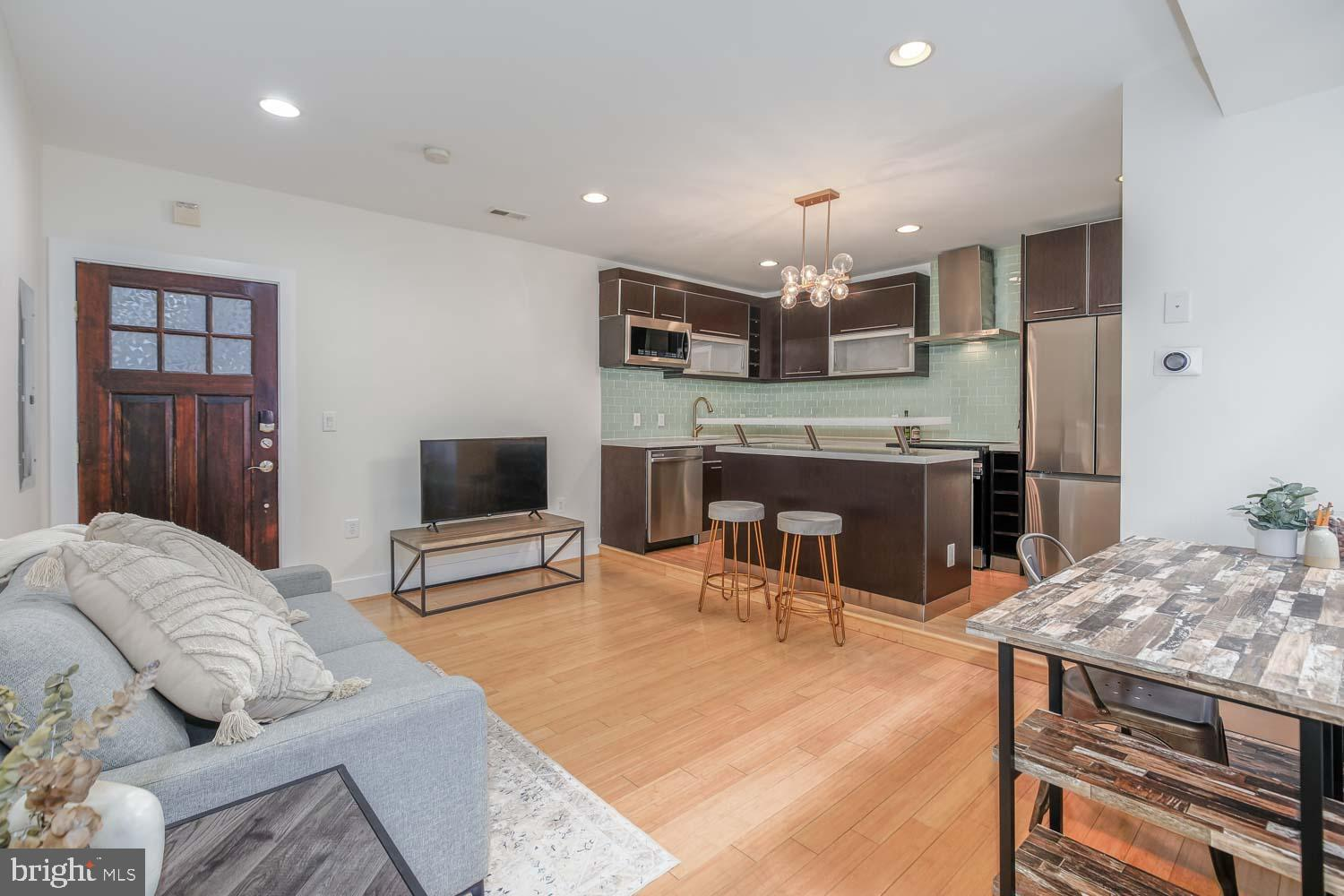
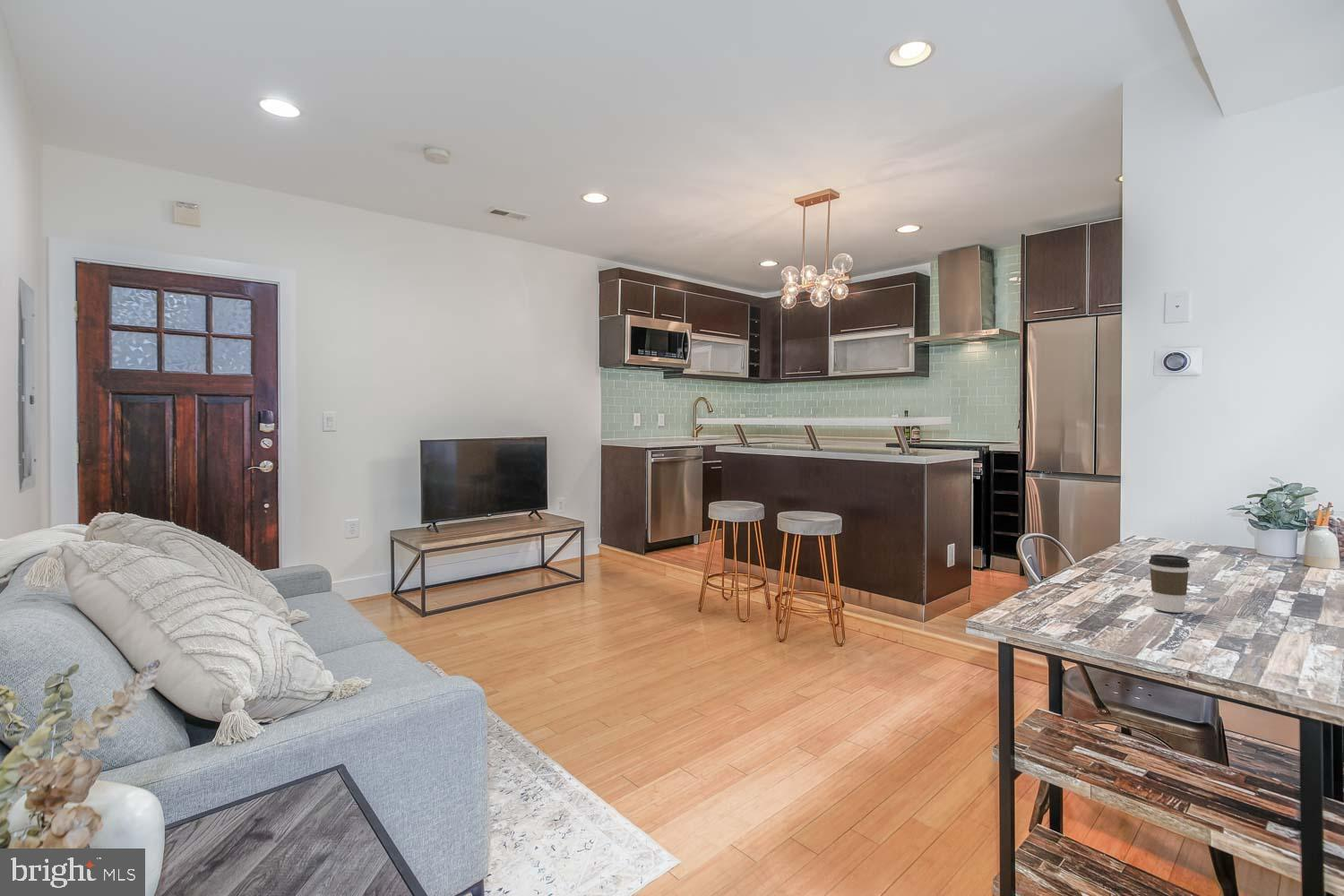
+ coffee cup (1168, 582)
